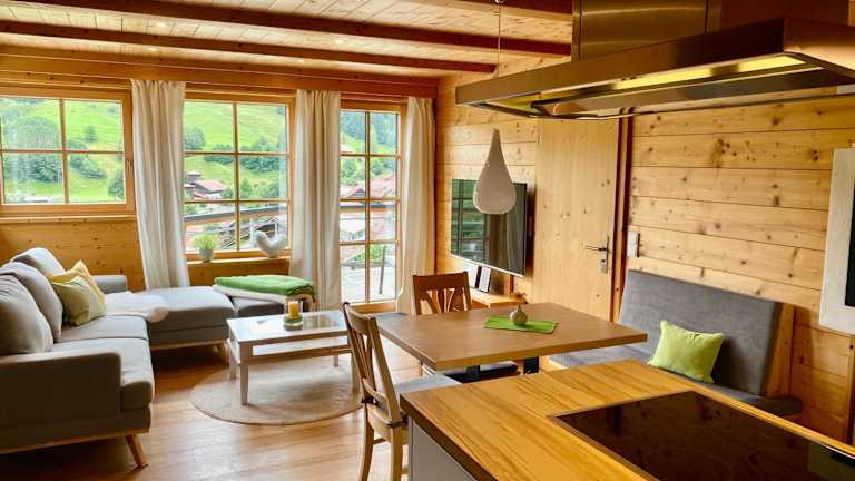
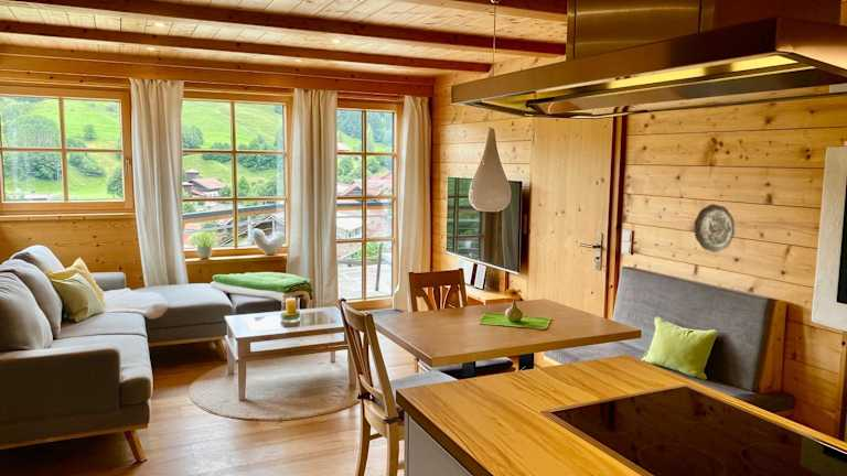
+ decorative plate (715, 228)
